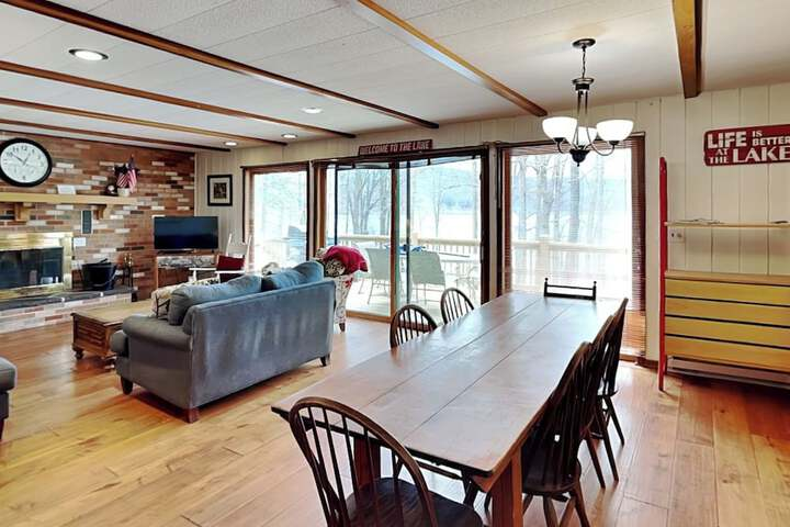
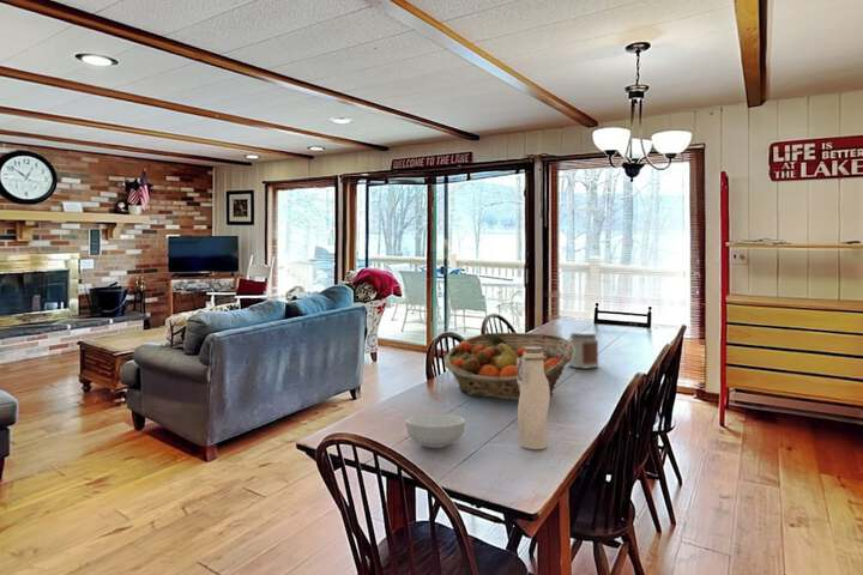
+ cereal bowl (435, 431)
+ jar (583, 349)
+ water bottle (532, 397)
+ fruit basket (507, 363)
